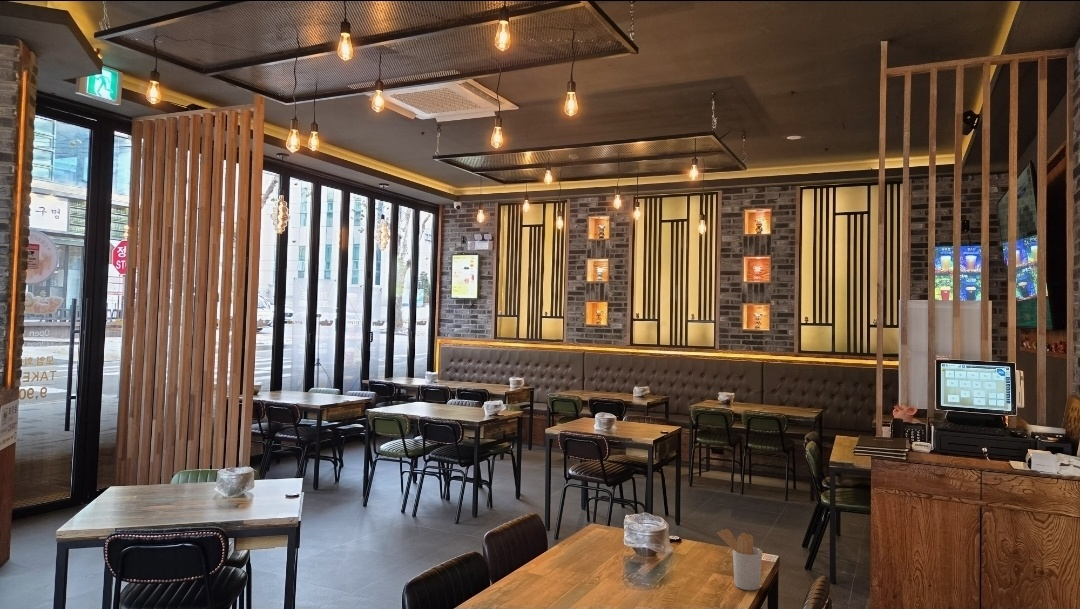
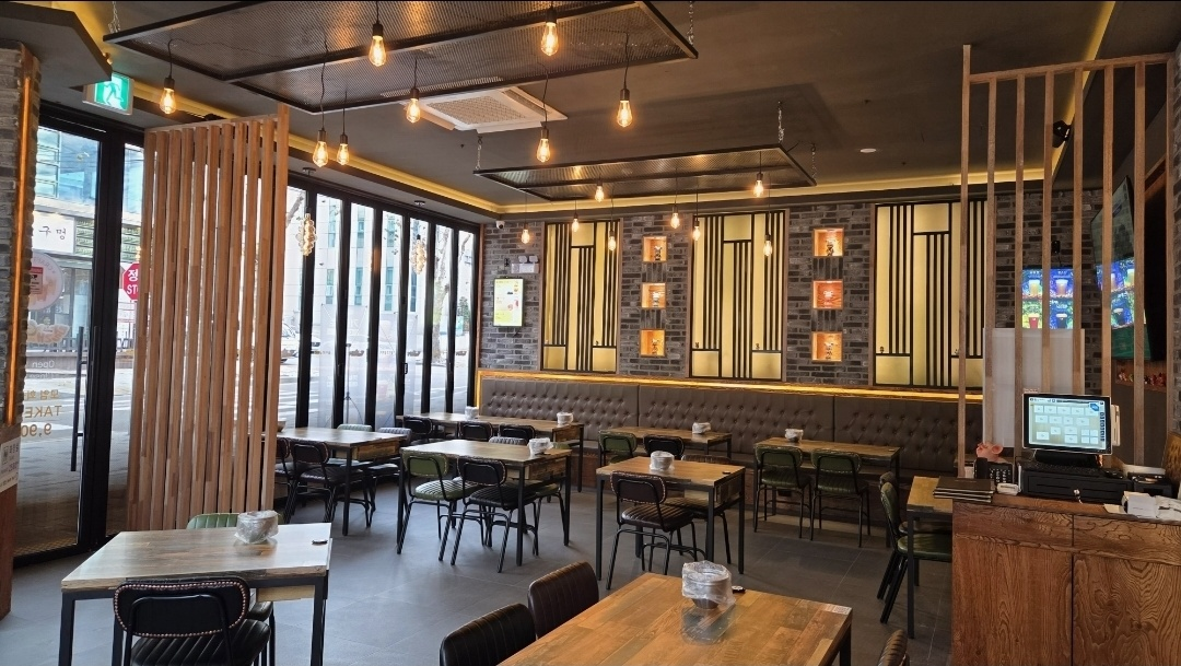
- utensil holder (739, 557)
